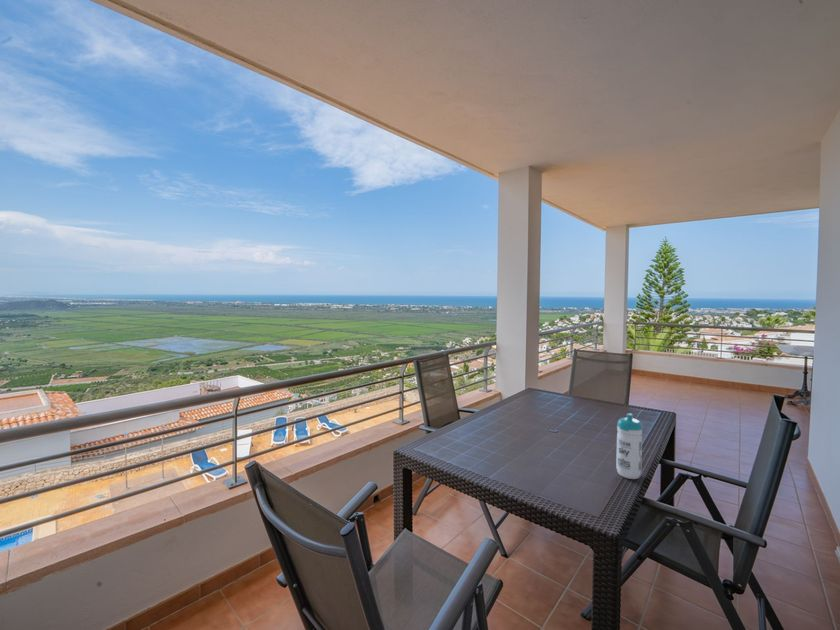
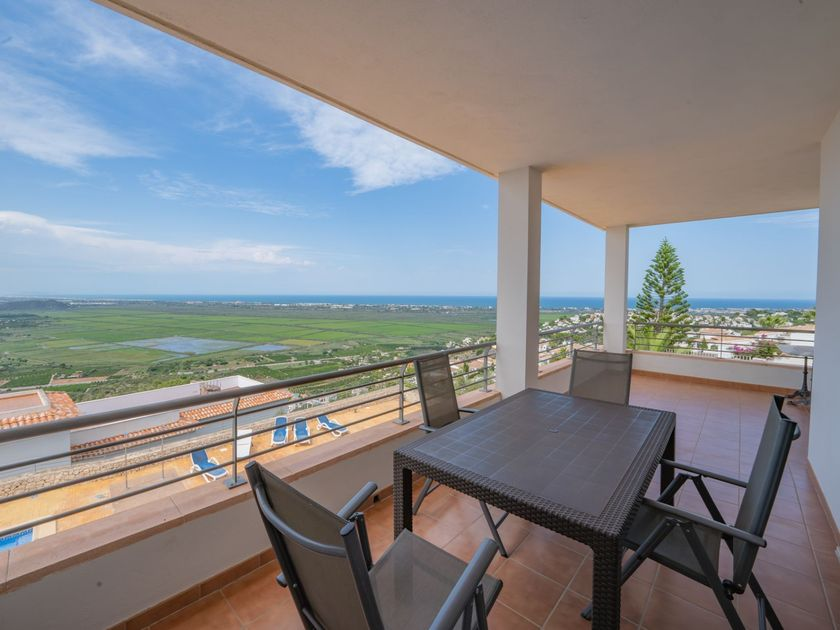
- water bottle (629, 444)
